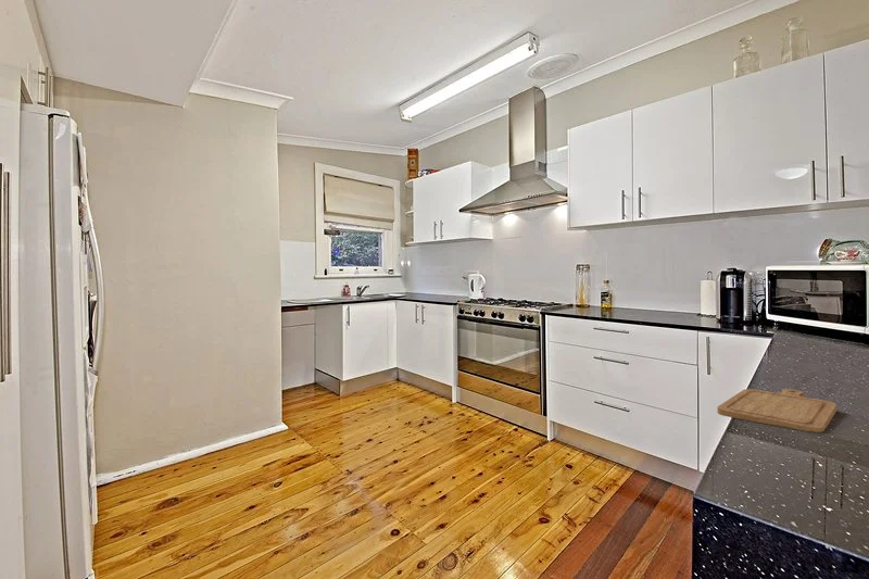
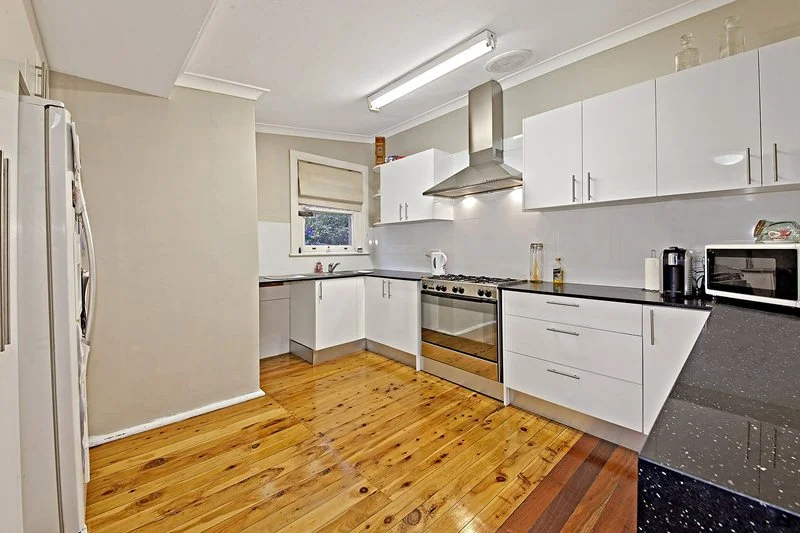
- chopping board (780, 405)
